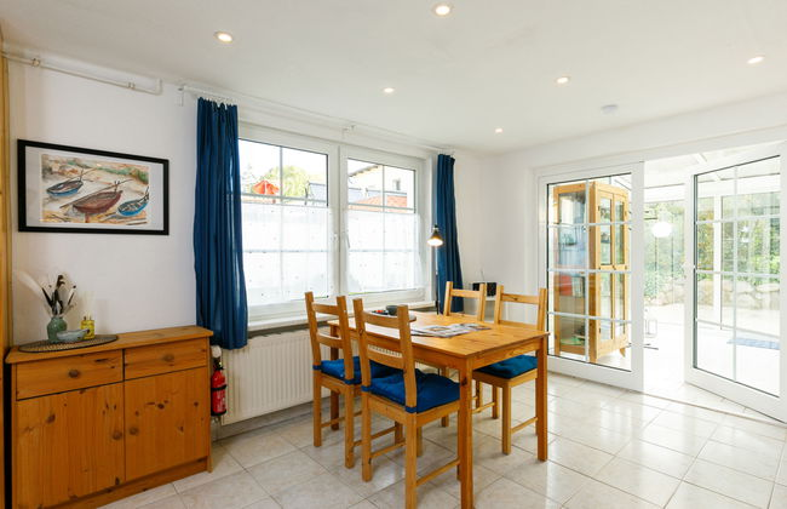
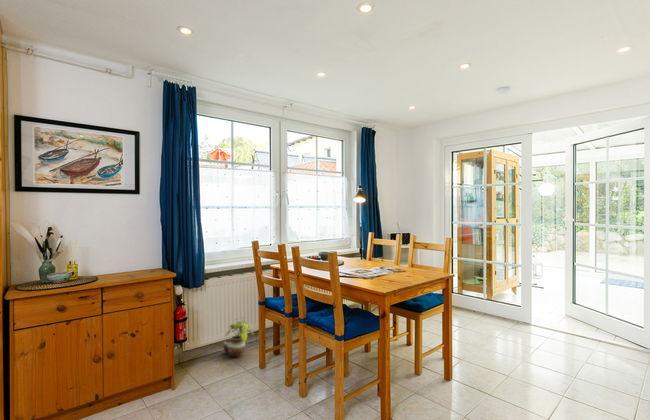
+ potted plant (238, 336)
